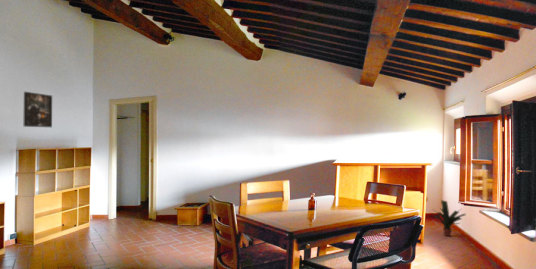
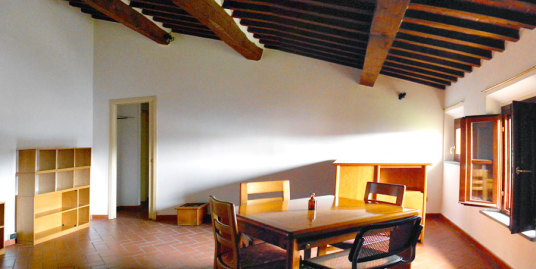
- potted plant (447, 219)
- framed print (38, 110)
